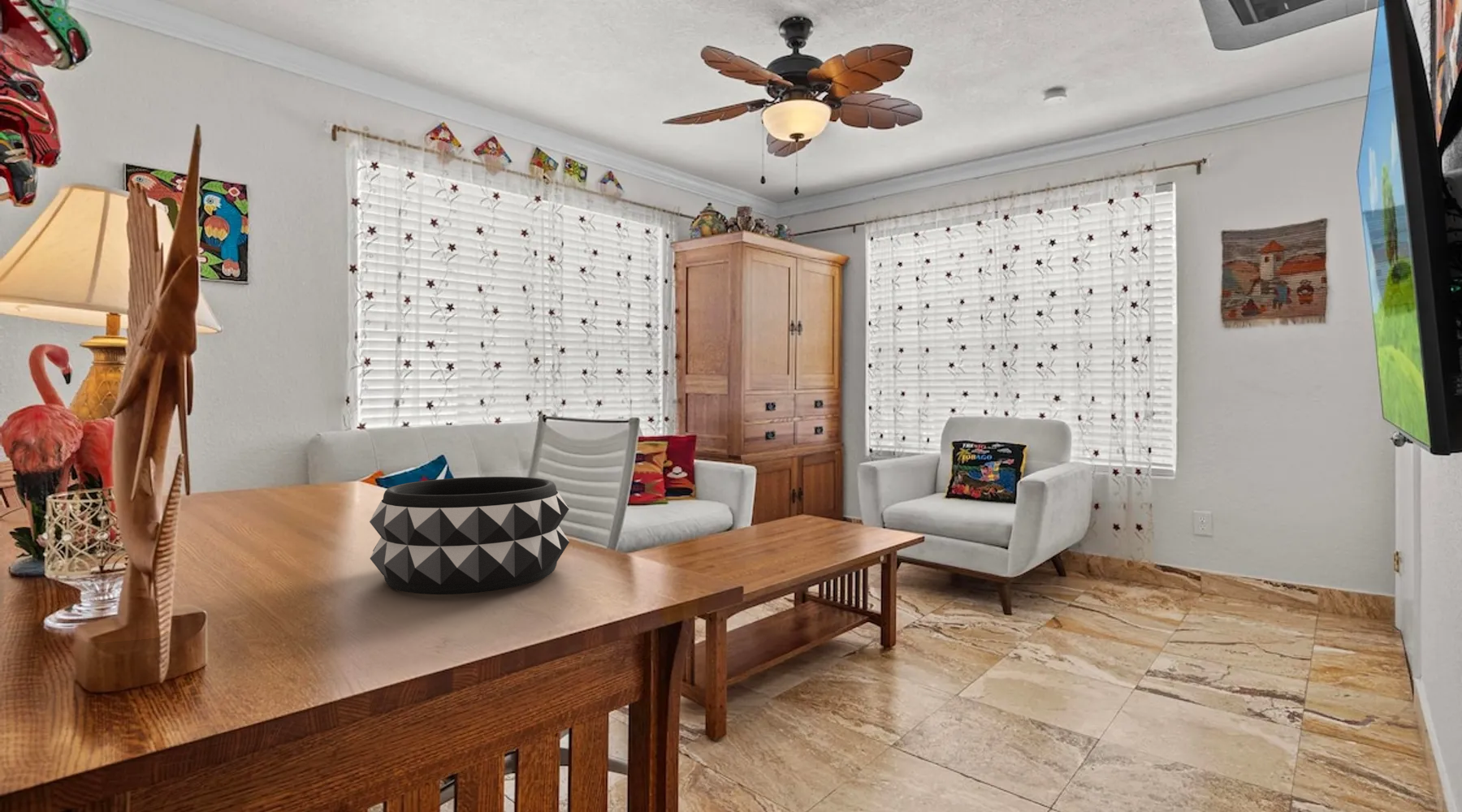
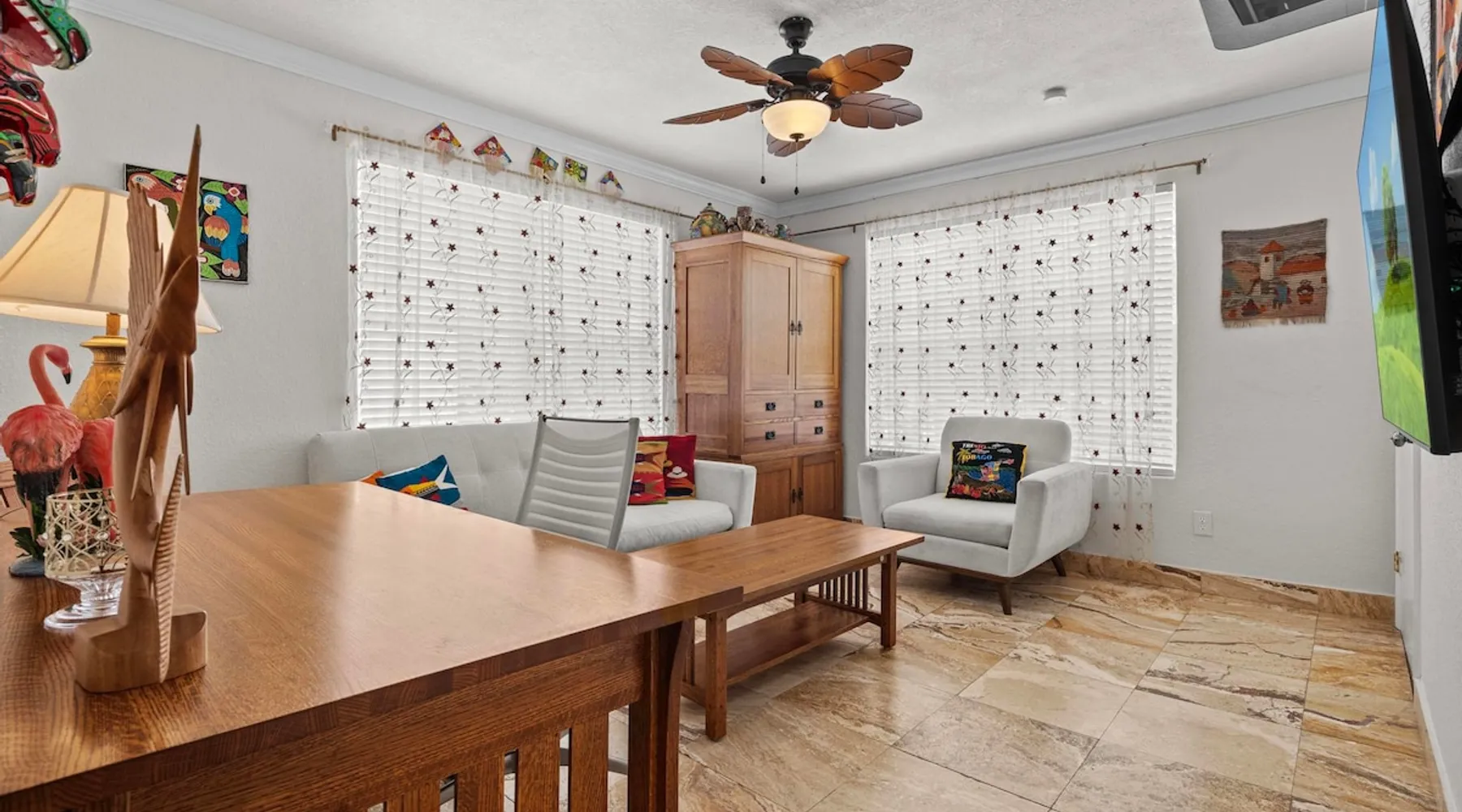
- decorative bowl (474, 529)
